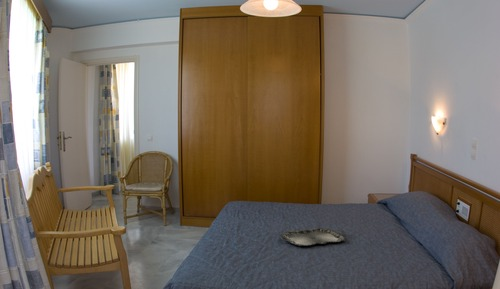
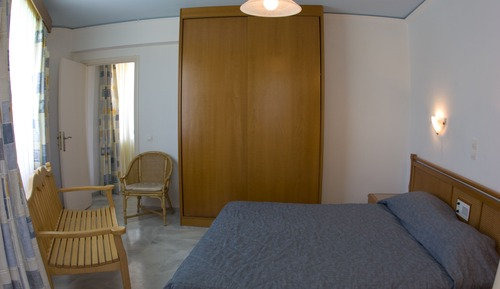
- serving tray (312, 236)
